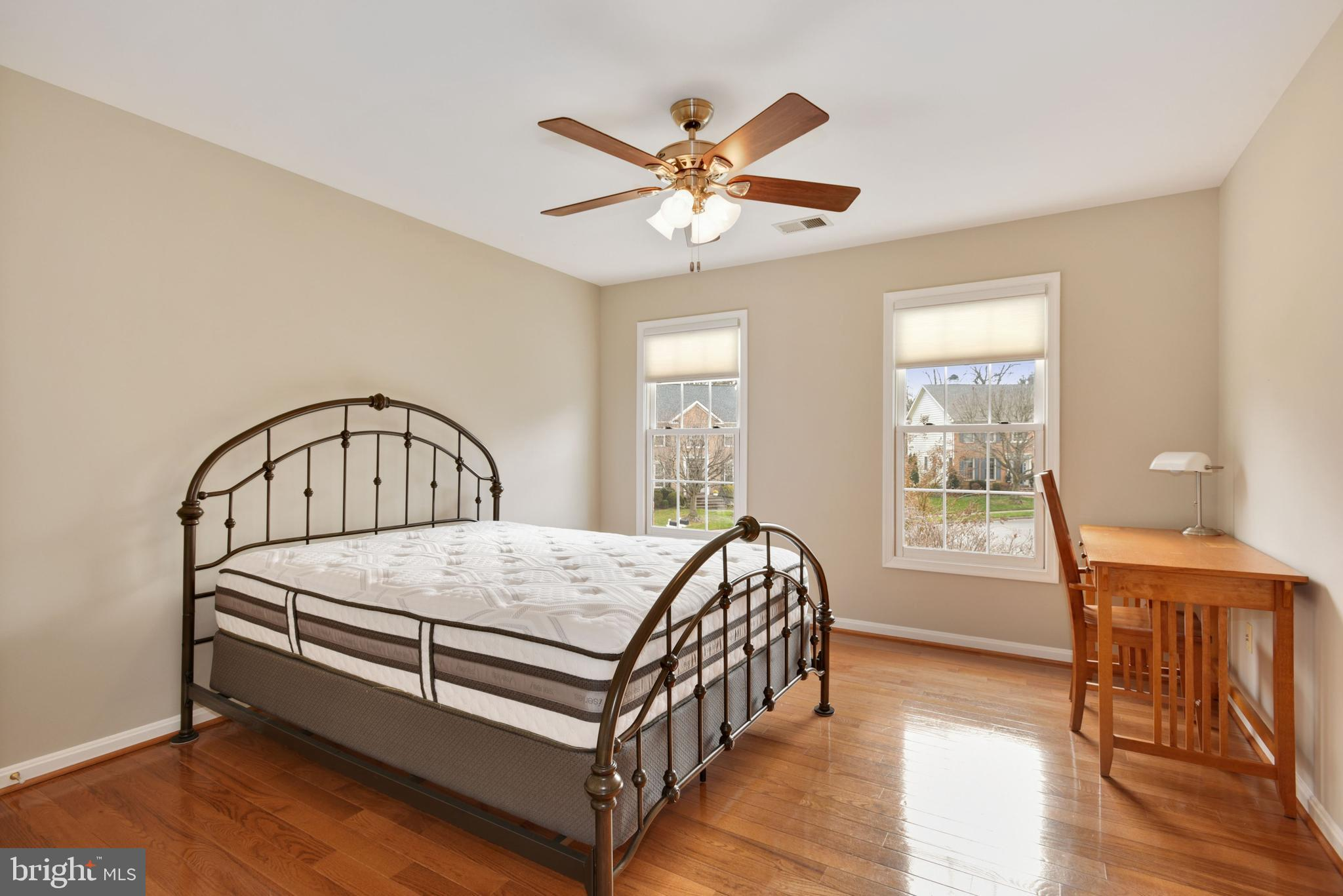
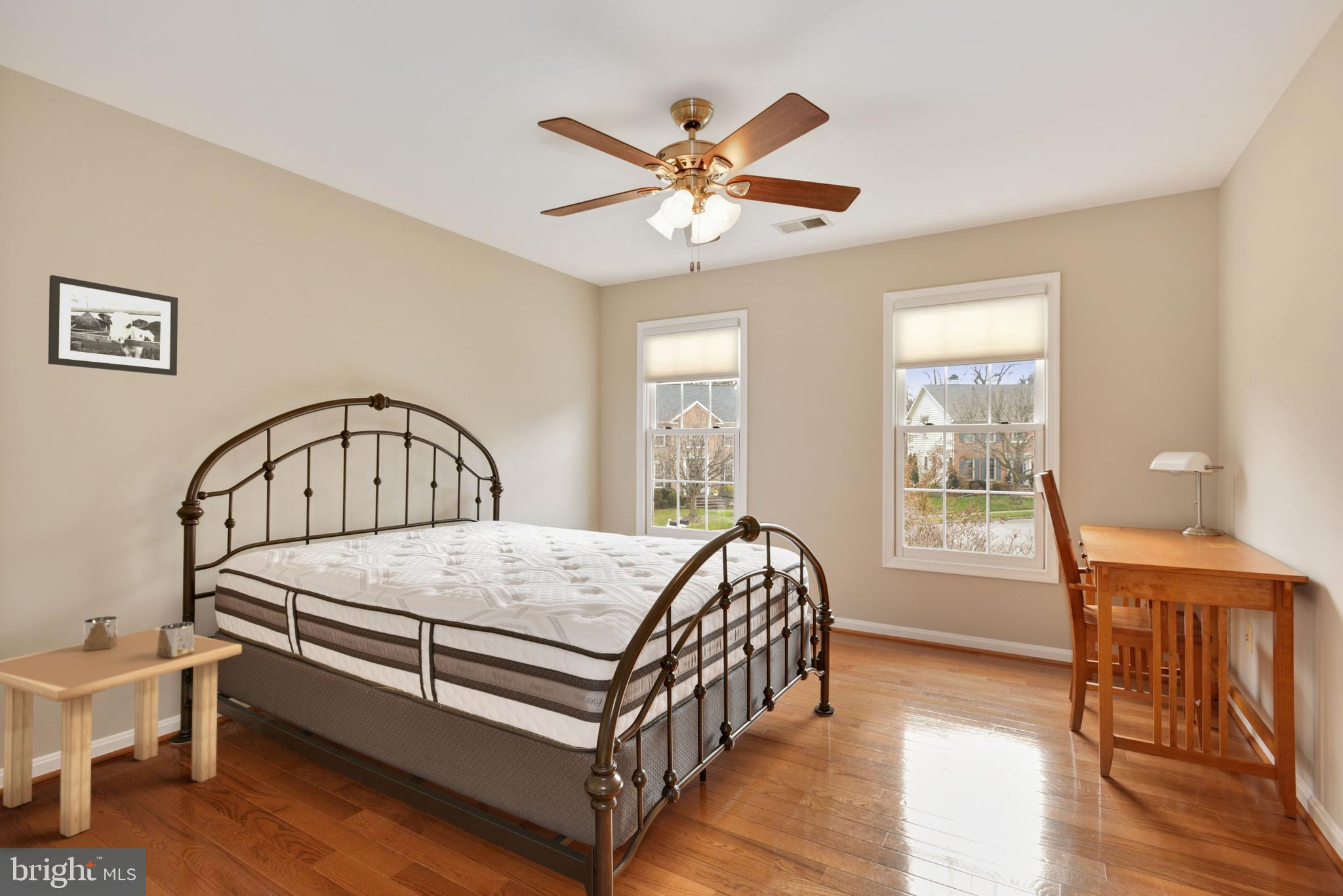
+ side table (134, 707)
+ picture frame (117, 328)
